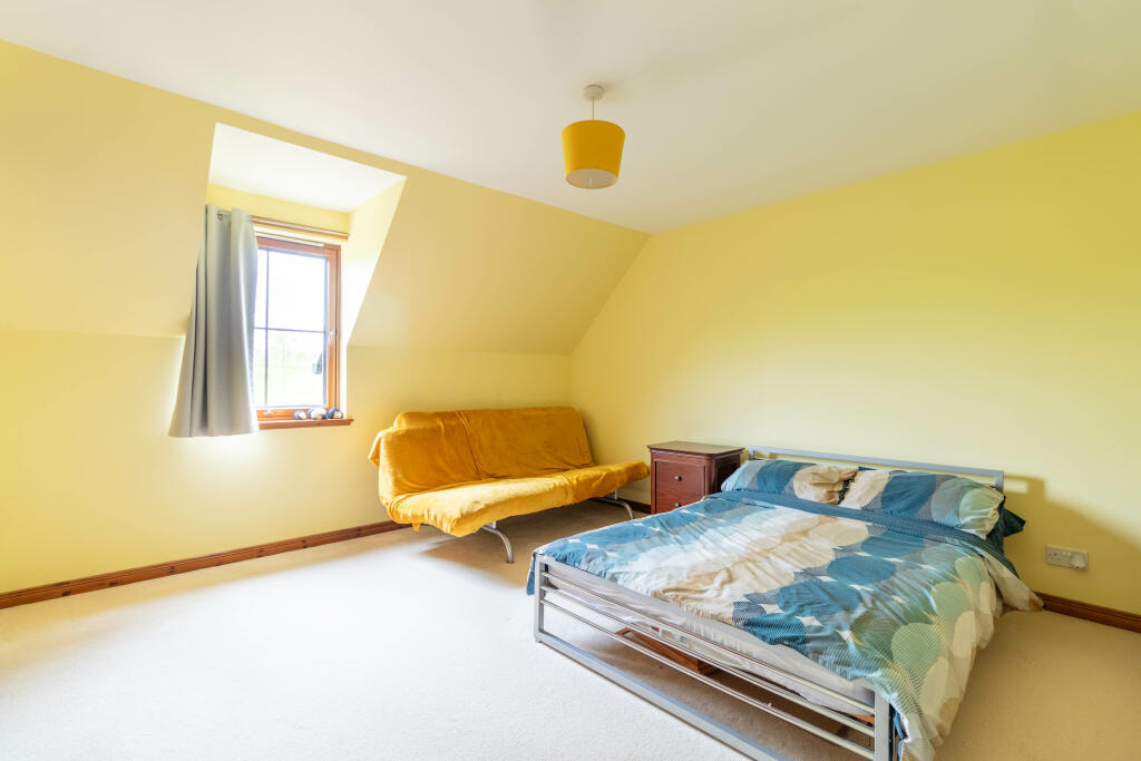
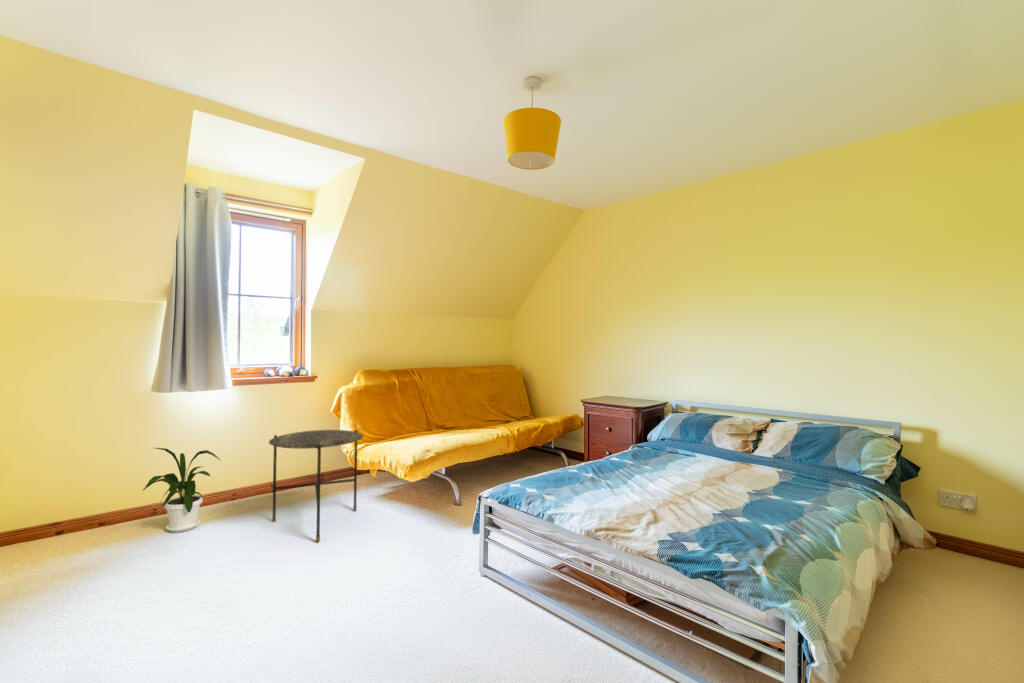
+ house plant (181, 486)
+ side table (317, 480)
